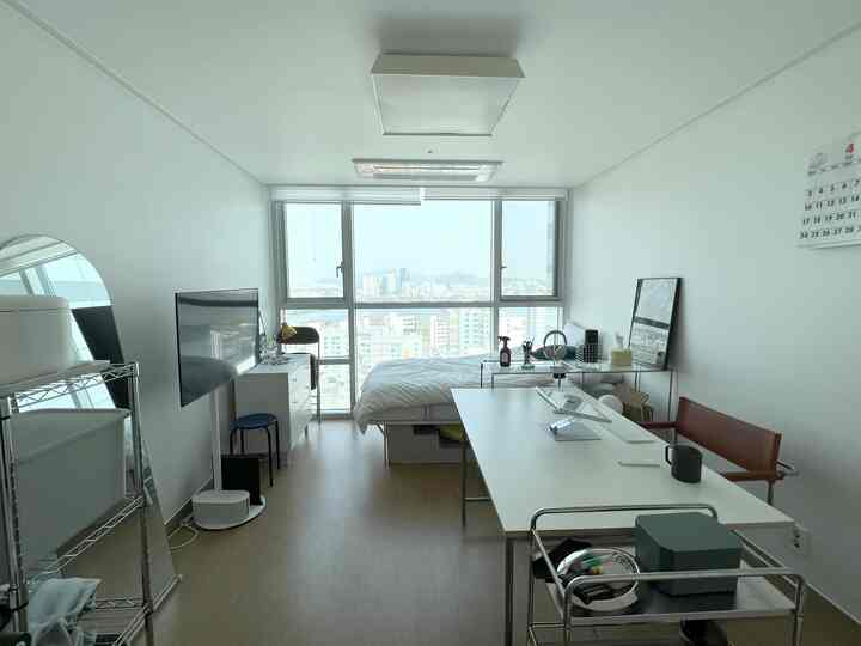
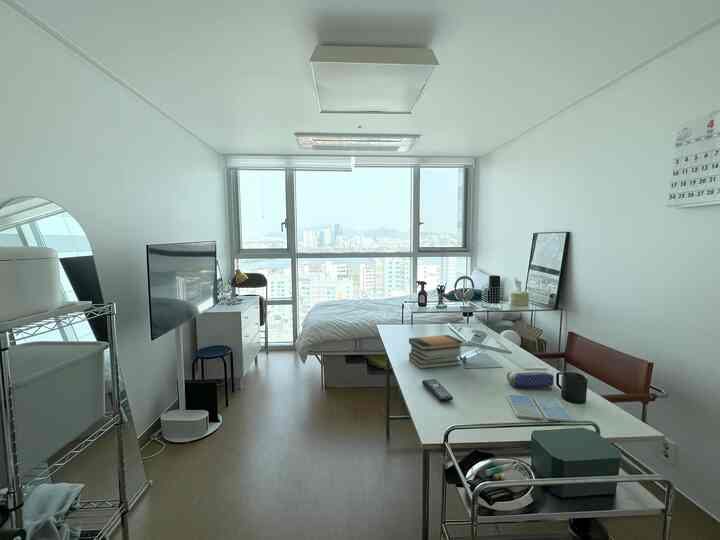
+ drink coaster (538, 406)
+ remote control (436, 389)
+ pencil case (529, 378)
+ book stack (435, 351)
